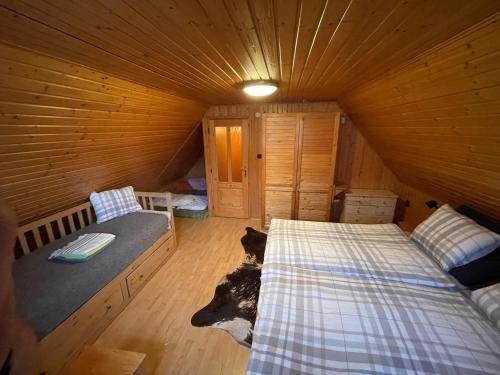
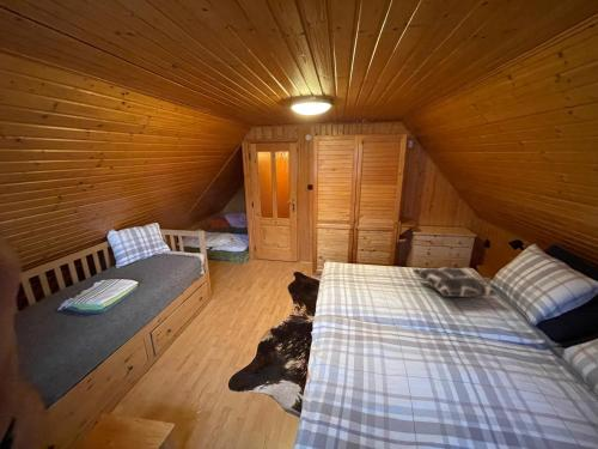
+ decorative pillow (452, 280)
